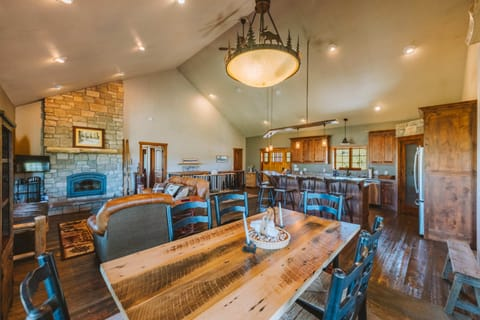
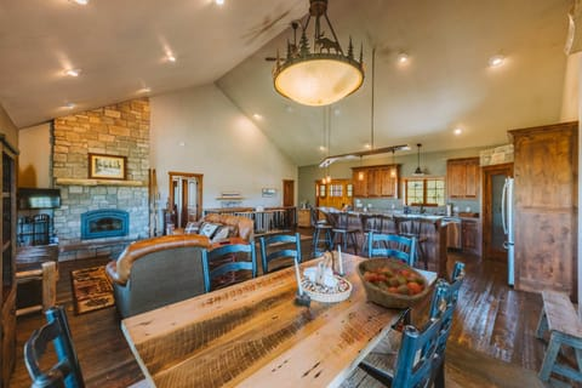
+ fruit basket (390, 280)
